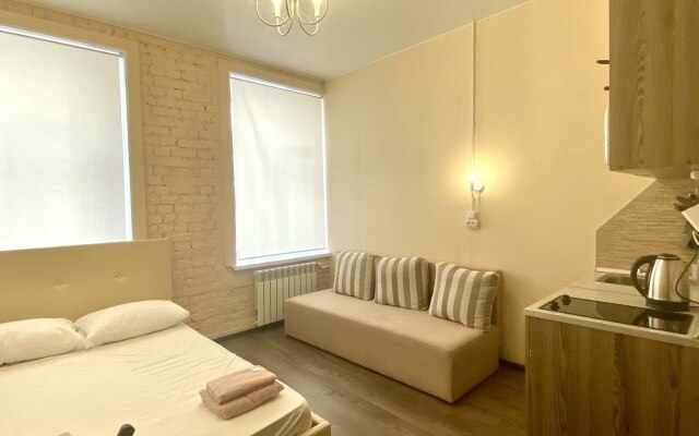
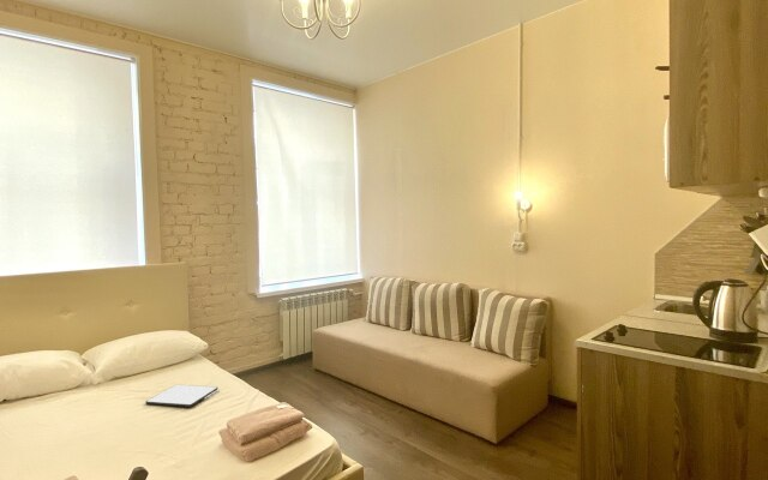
+ tablet (182, 395)
